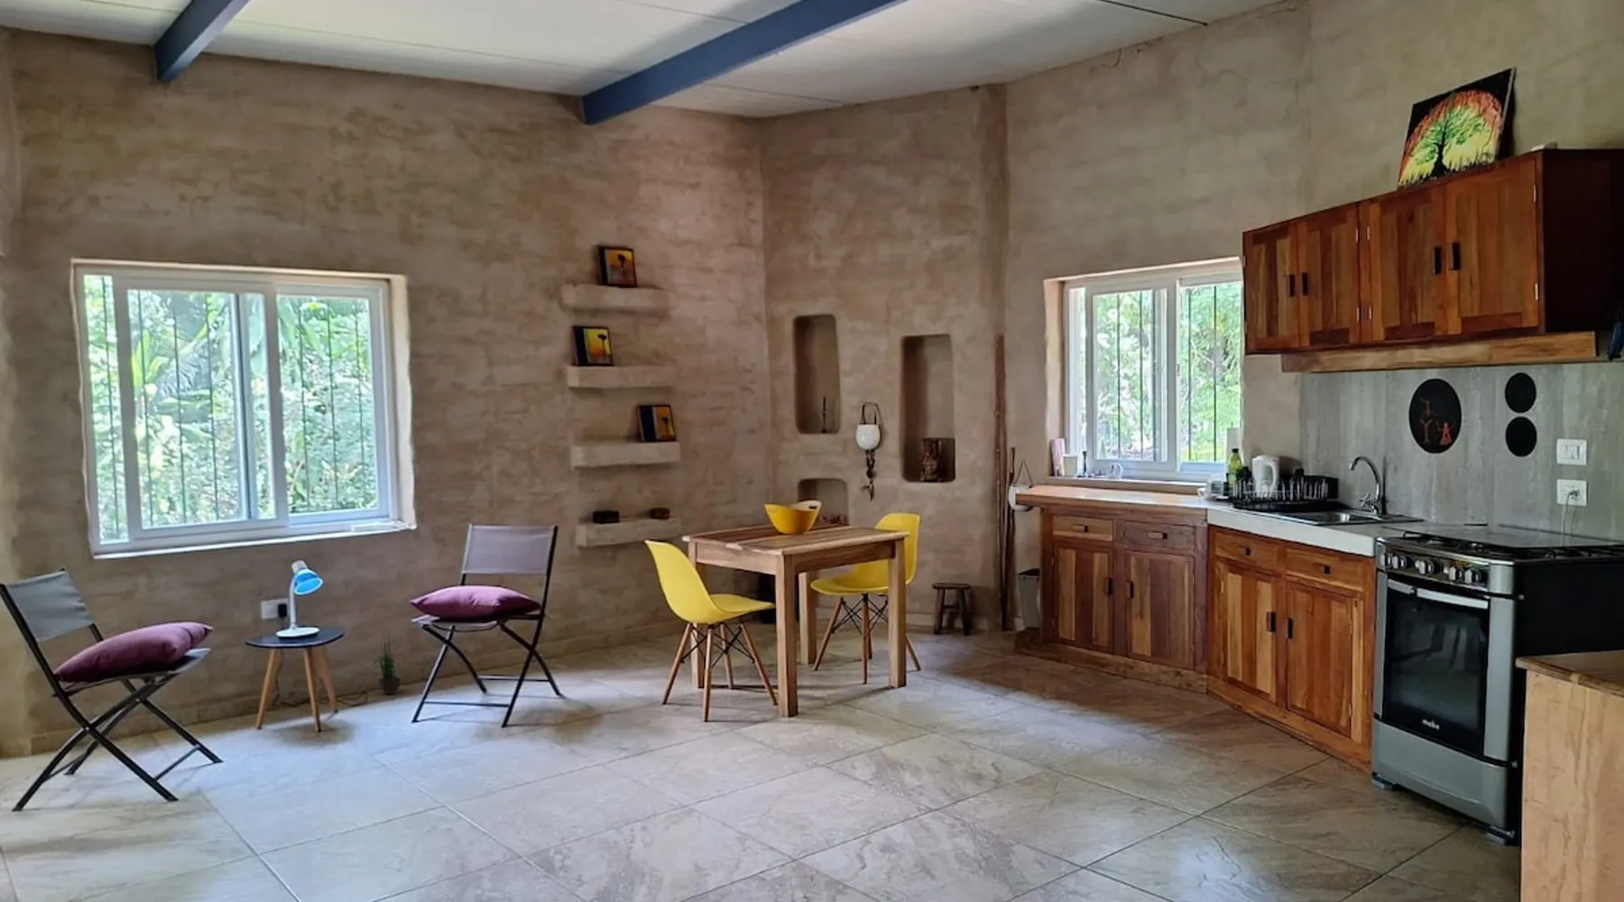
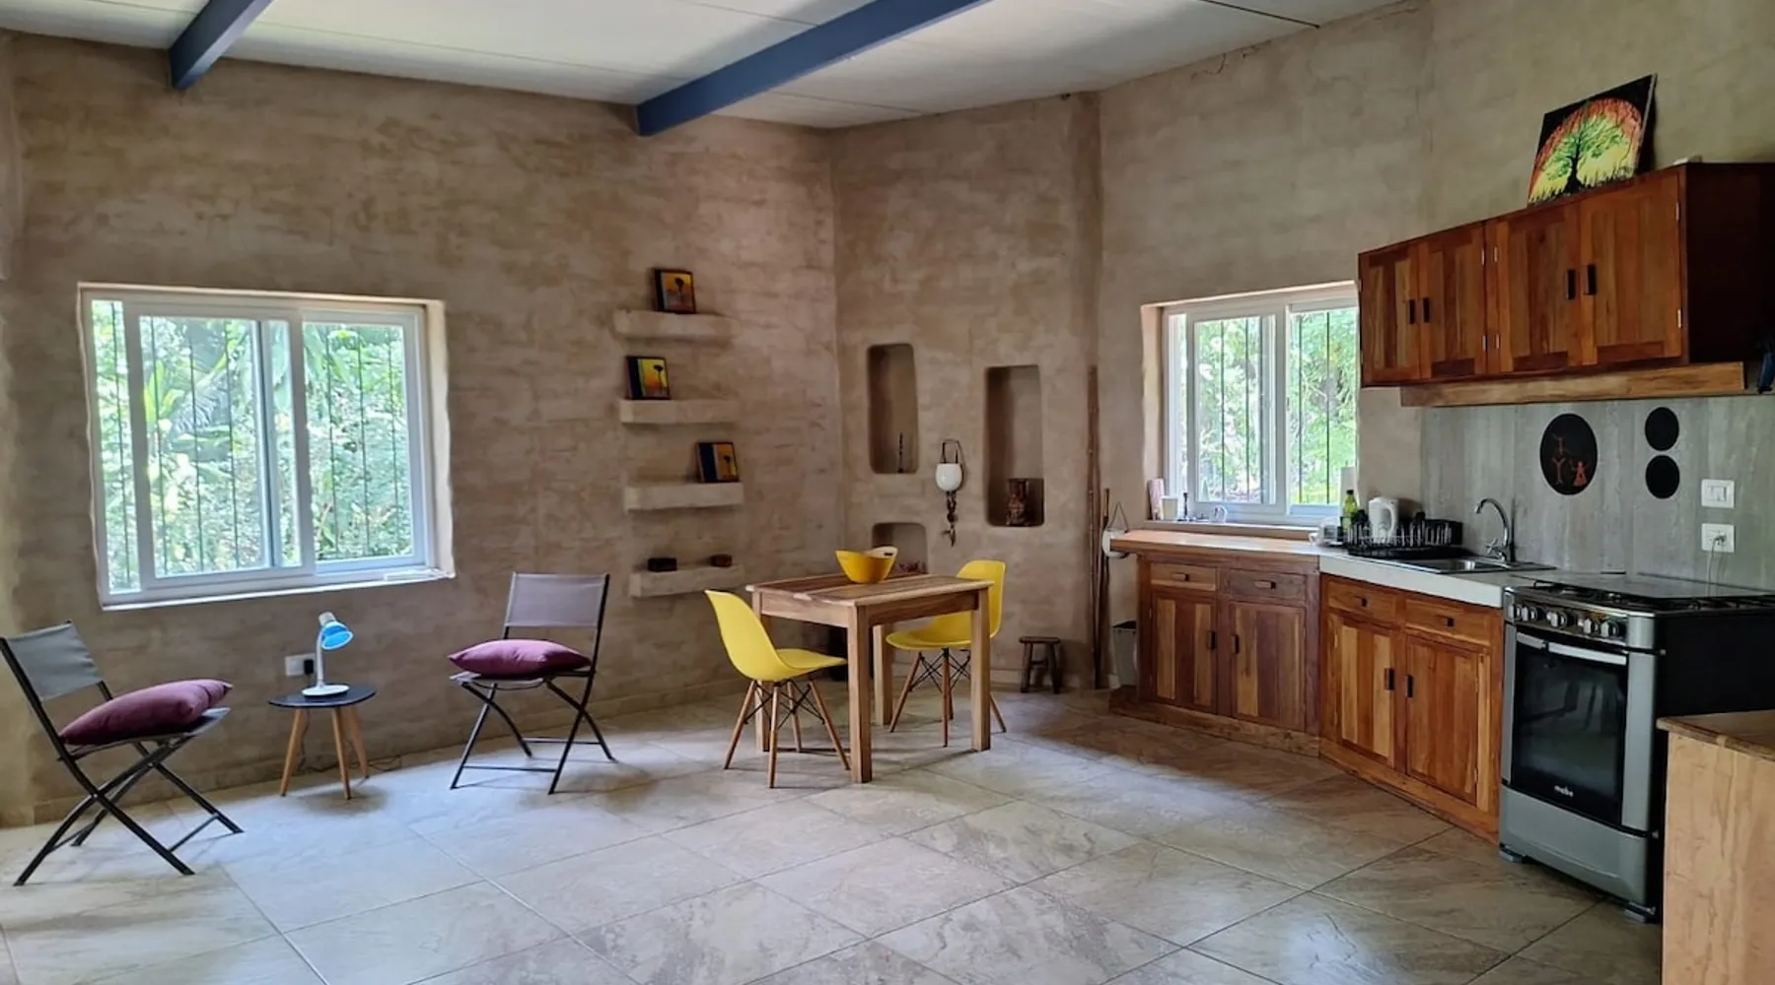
- potted plant (387, 659)
